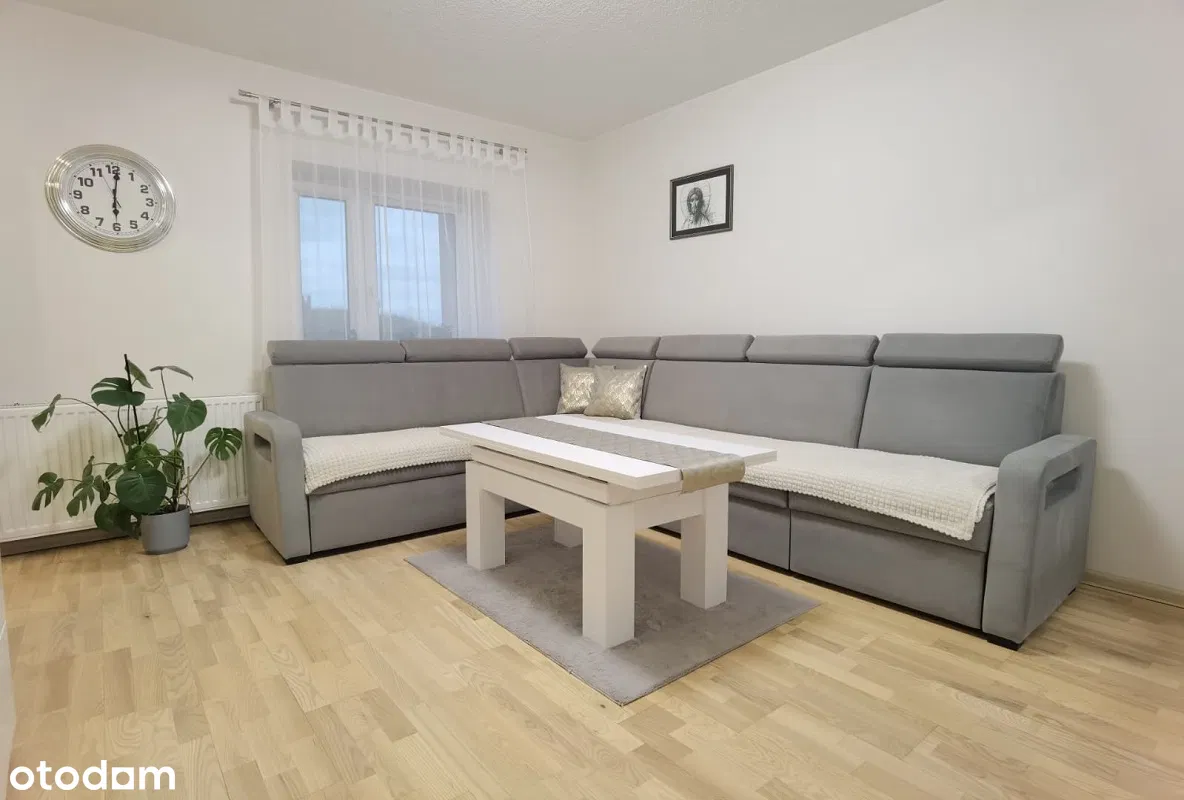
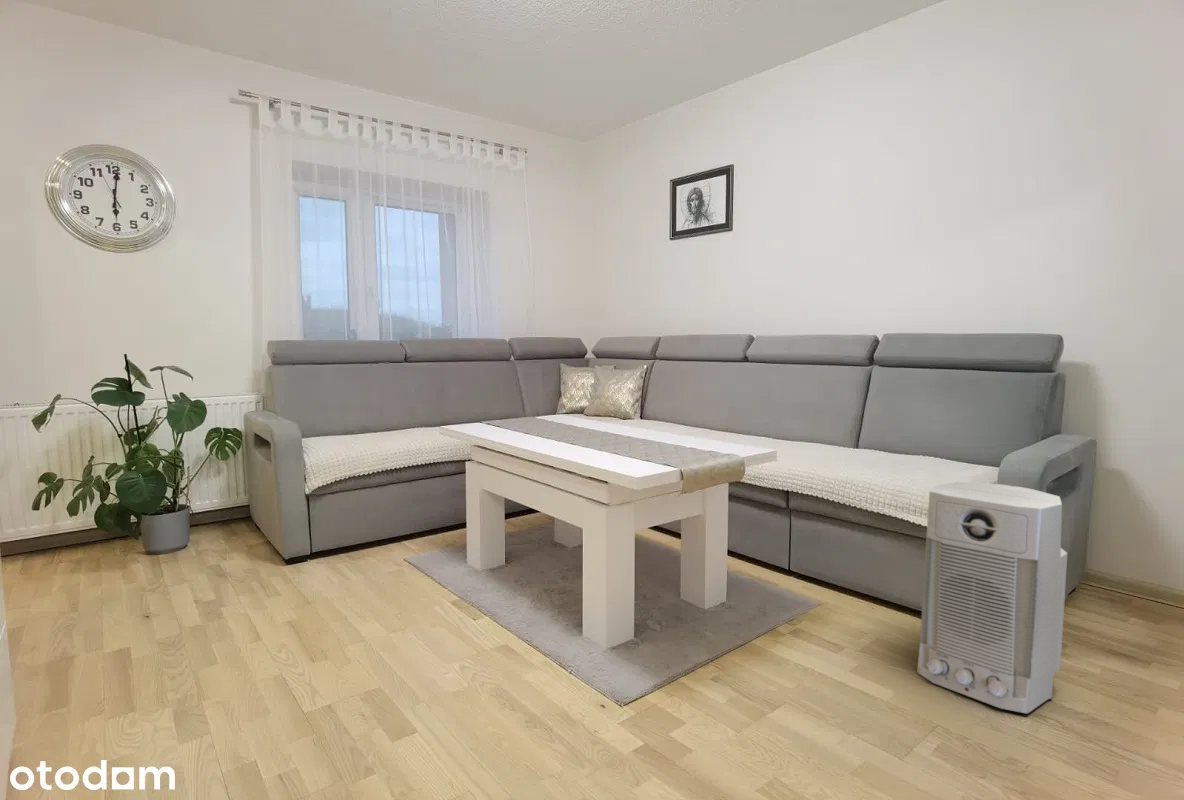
+ air purifier (990, 584)
